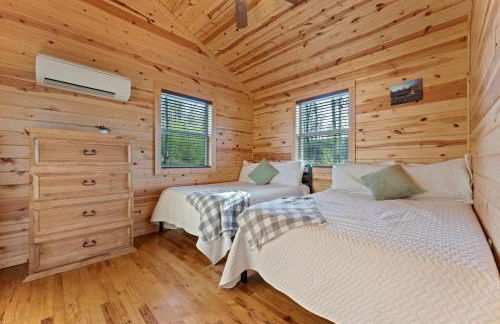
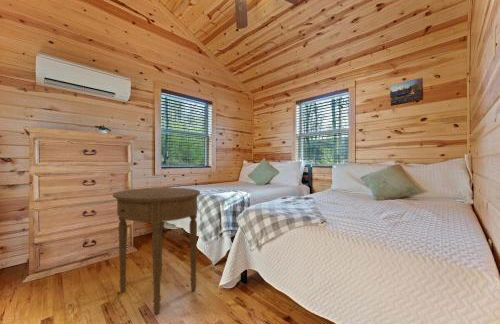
+ side table (158, 241)
